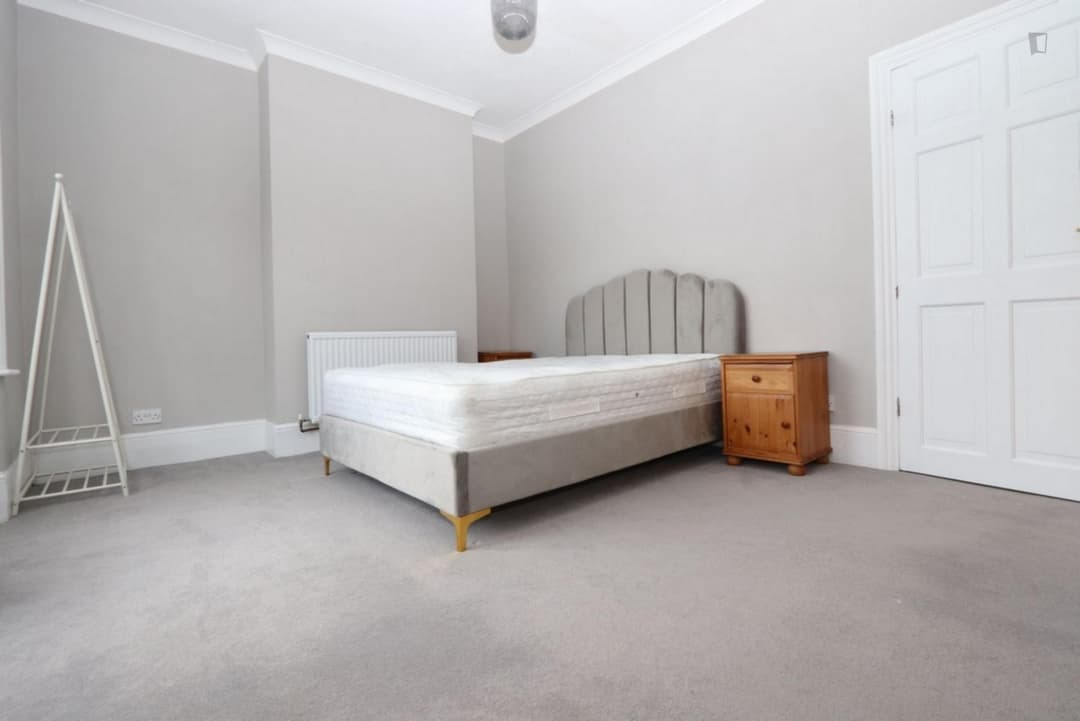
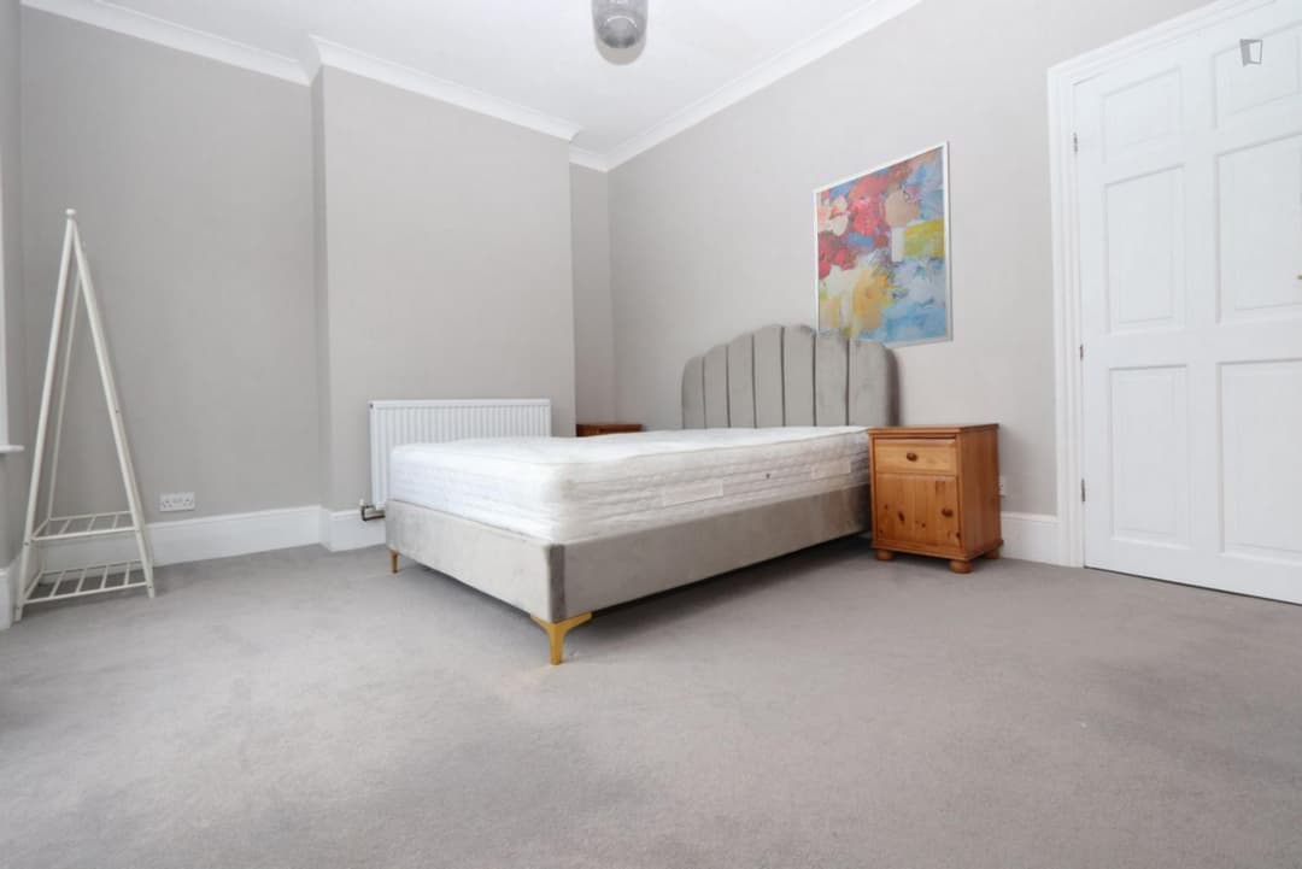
+ wall art (876, 258)
